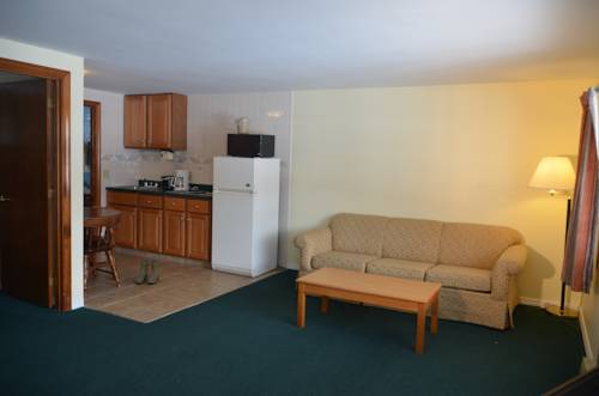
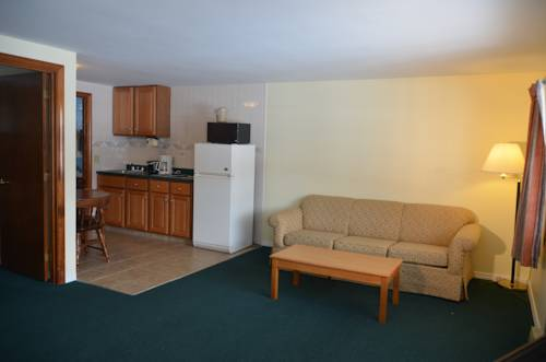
- boots (147, 272)
